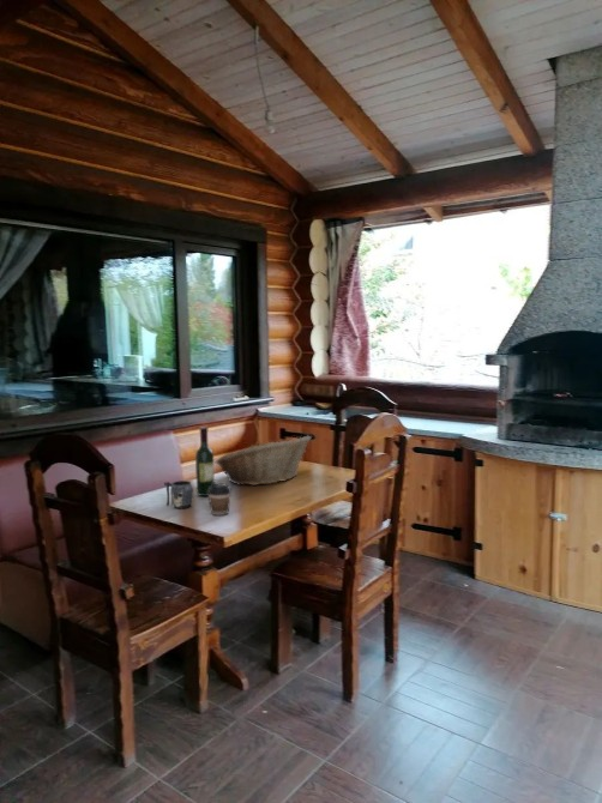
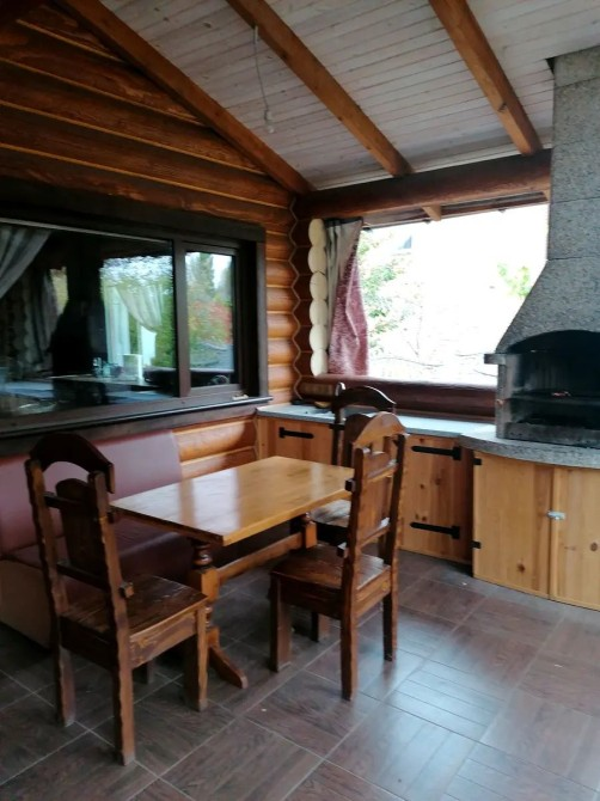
- fruit basket (265, 457)
- wine bottle (204, 460)
- mug (177, 494)
- coffee cup (219, 497)
